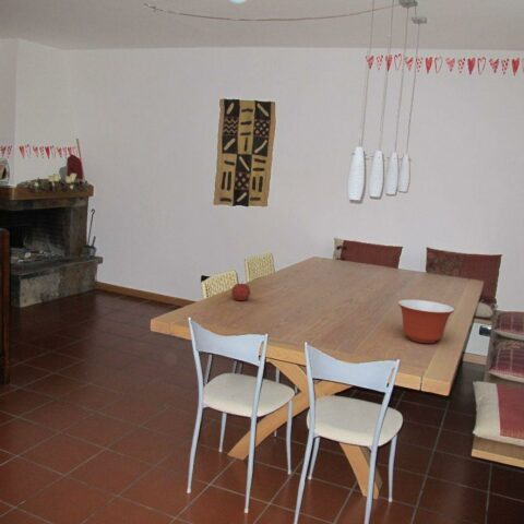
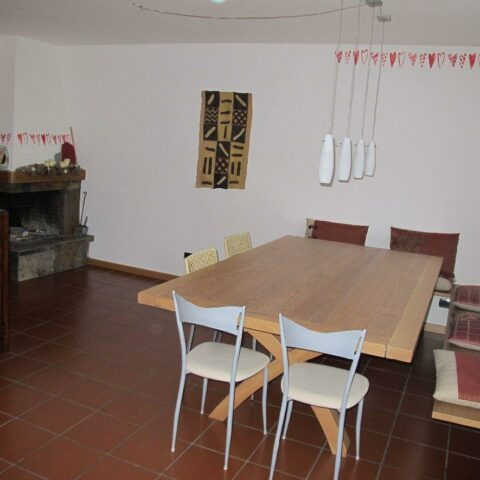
- fruit (241, 290)
- mixing bowl (424, 322)
